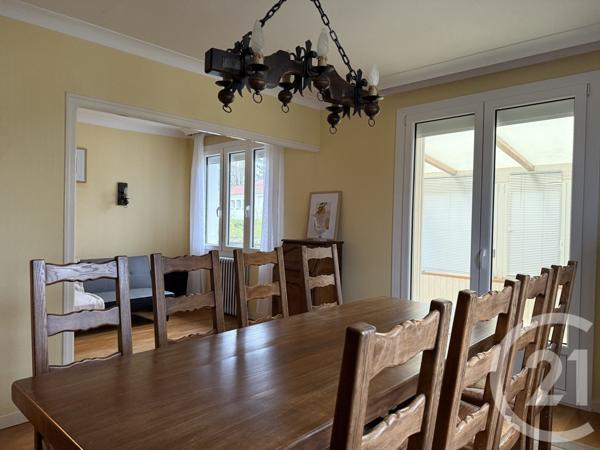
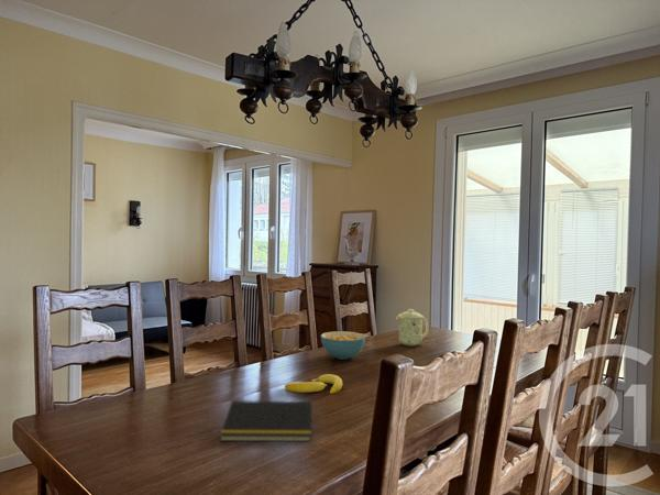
+ cereal bowl (342, 346)
+ mug (411, 327)
+ banana (315, 383)
+ notepad (268, 419)
